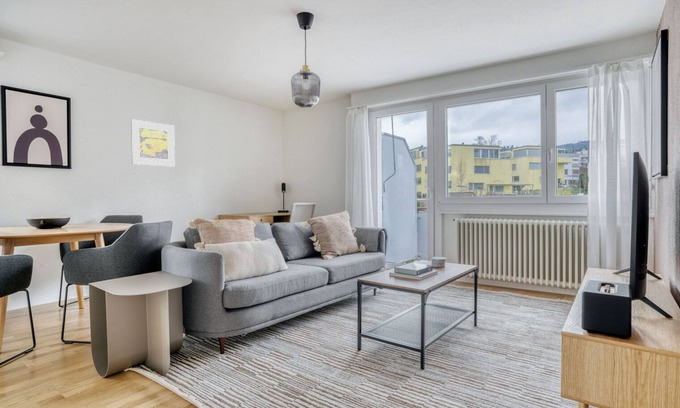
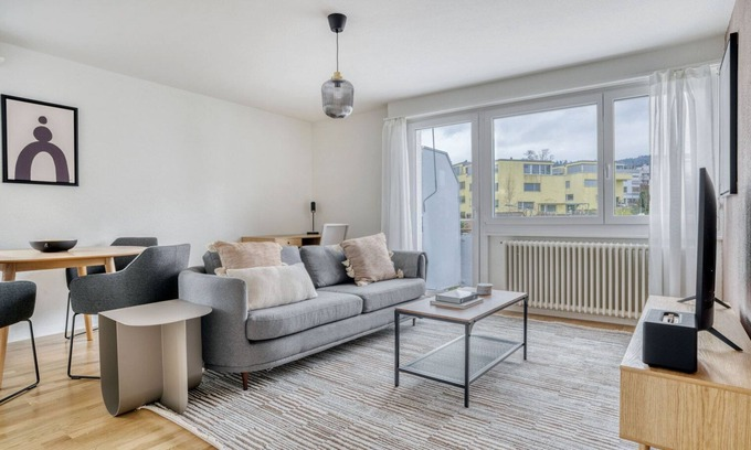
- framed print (153, 144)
